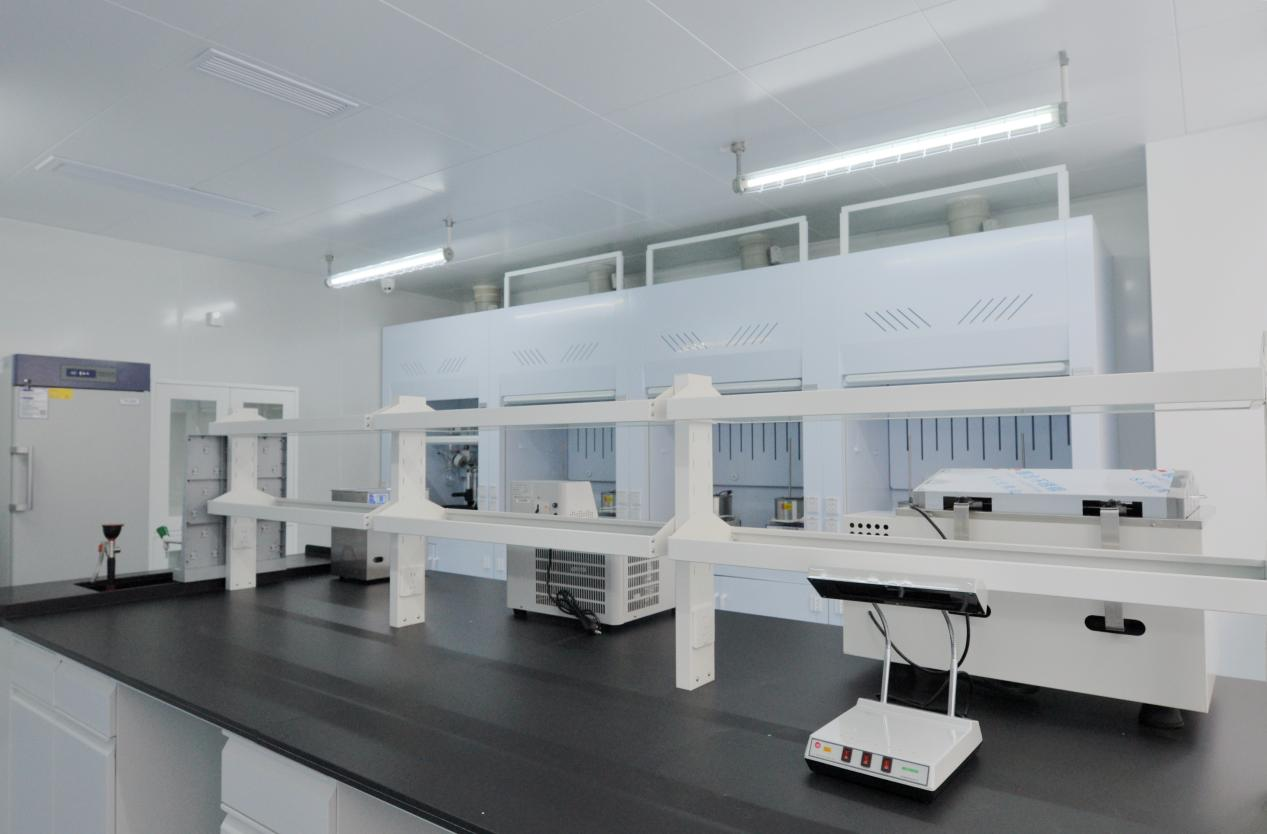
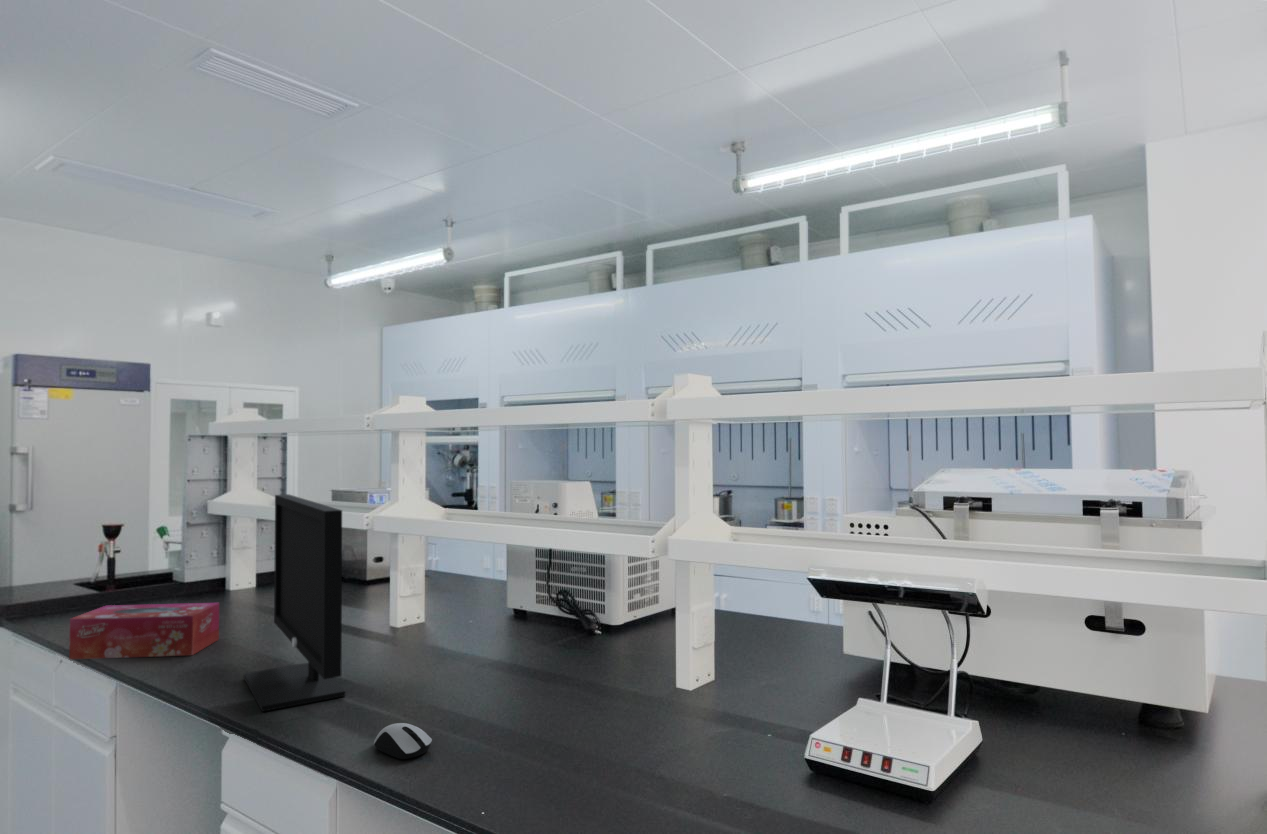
+ computer mouse (401, 737)
+ tissue box (147, 629)
+ monitor (293, 594)
